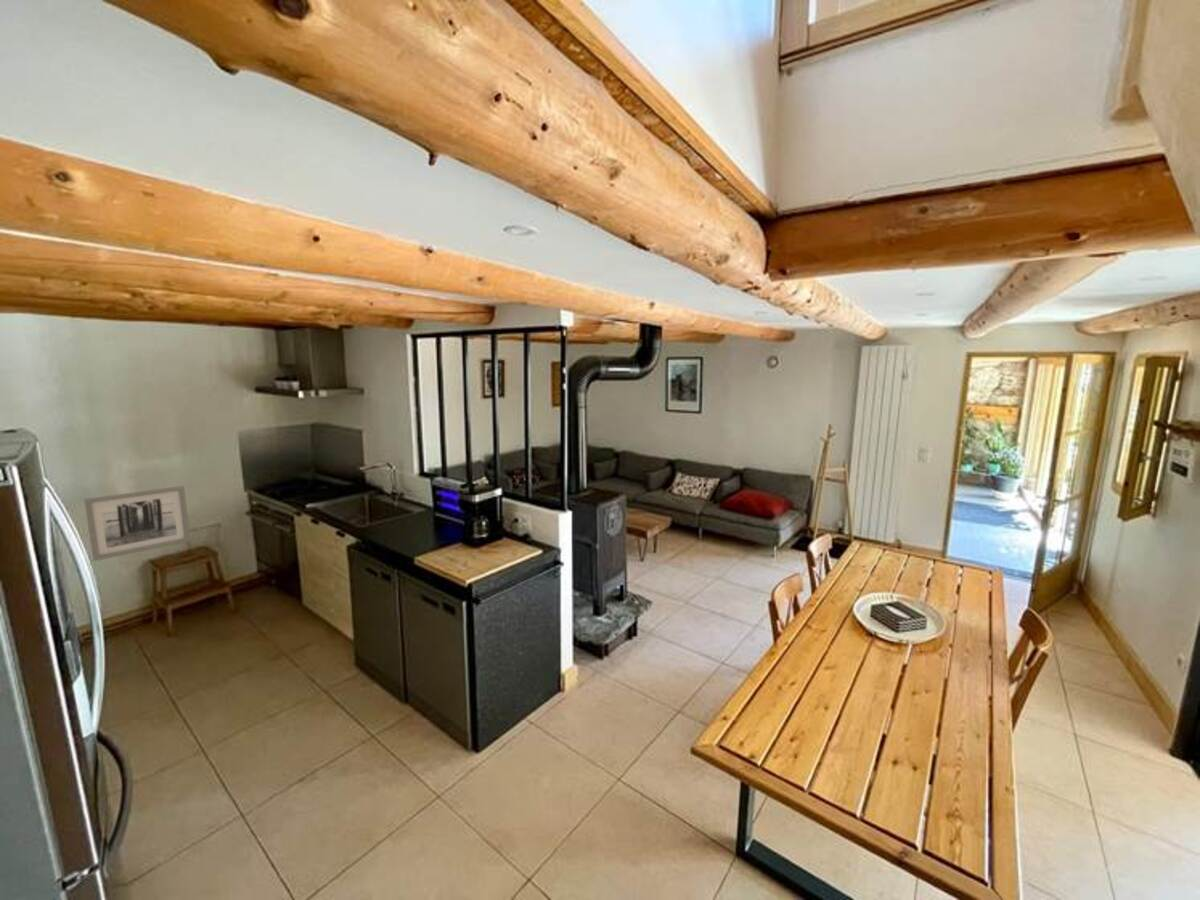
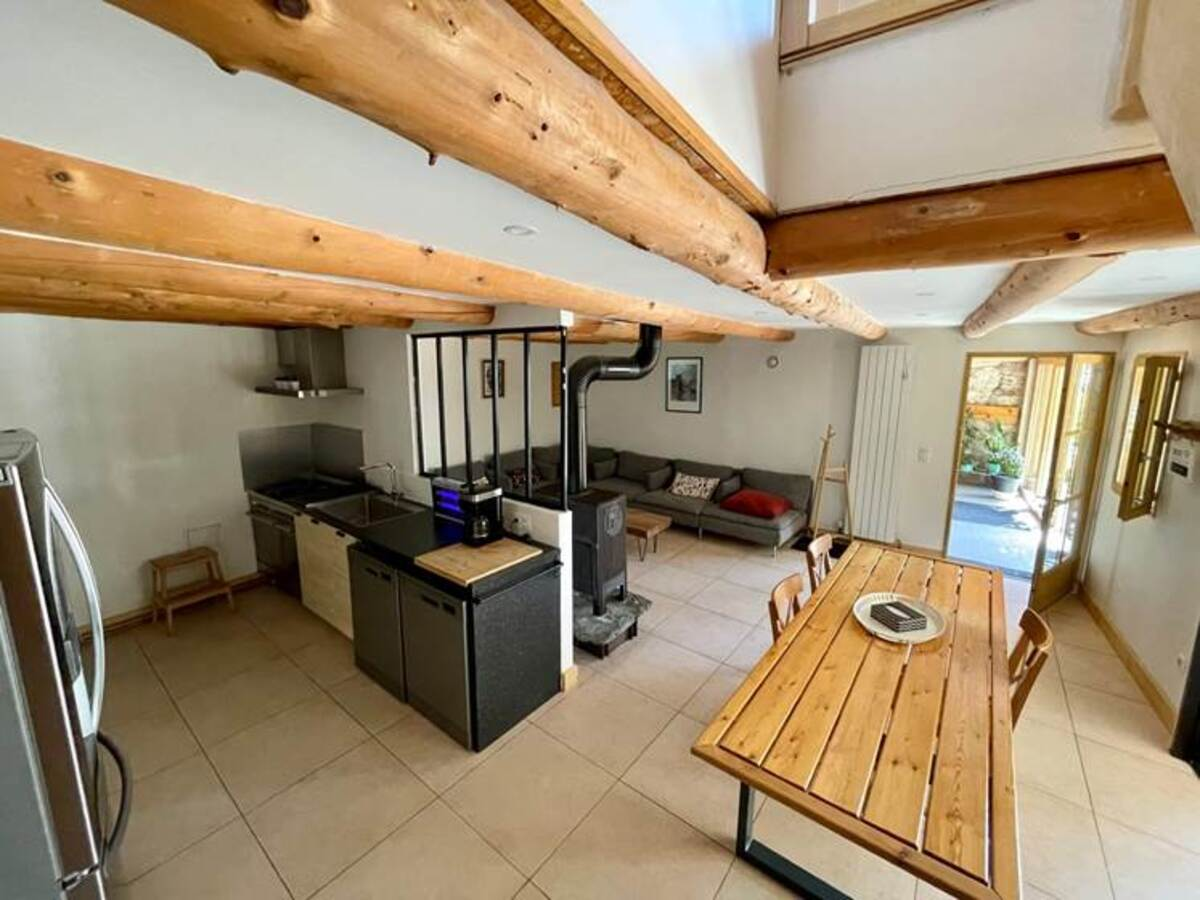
- wall art (140, 521)
